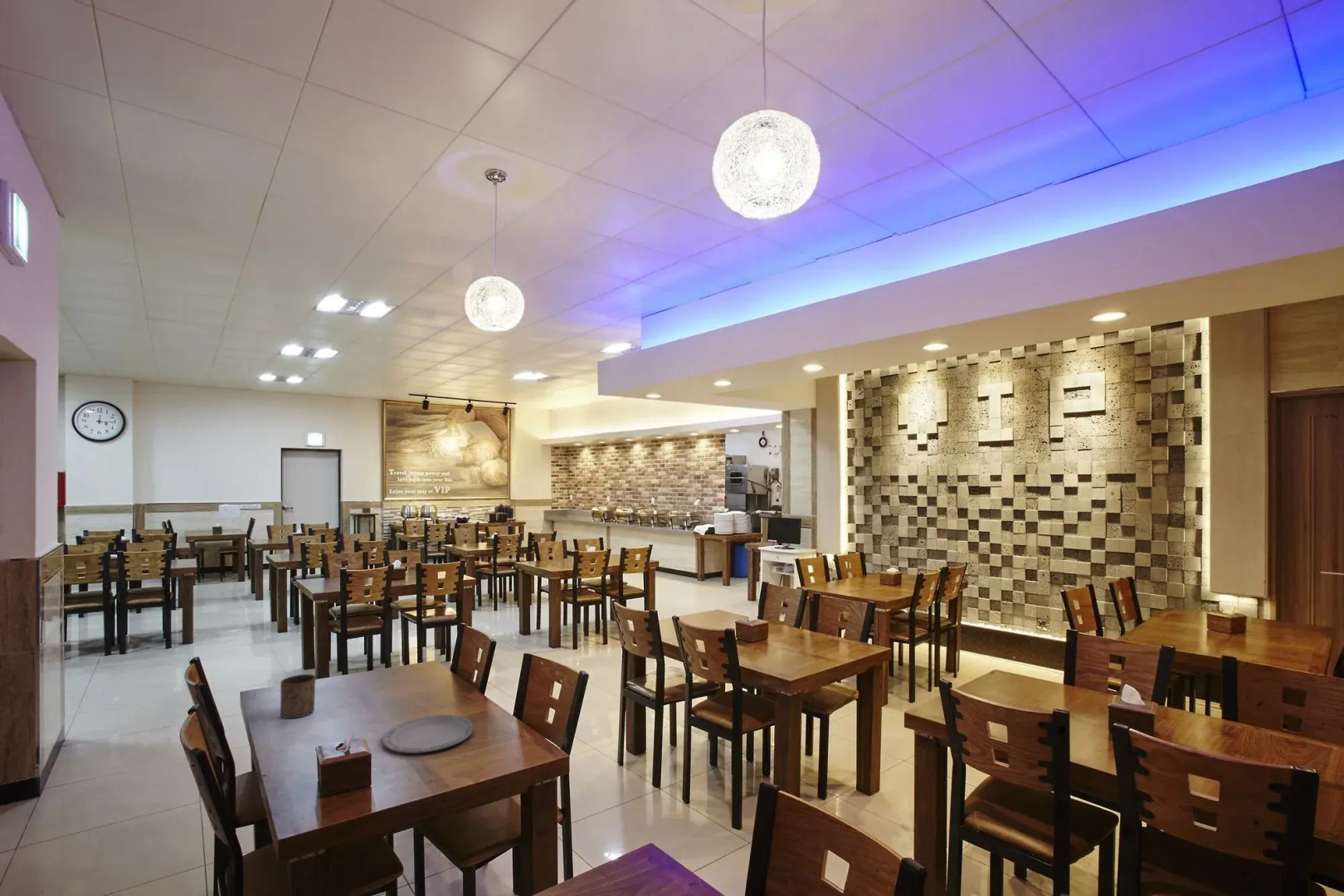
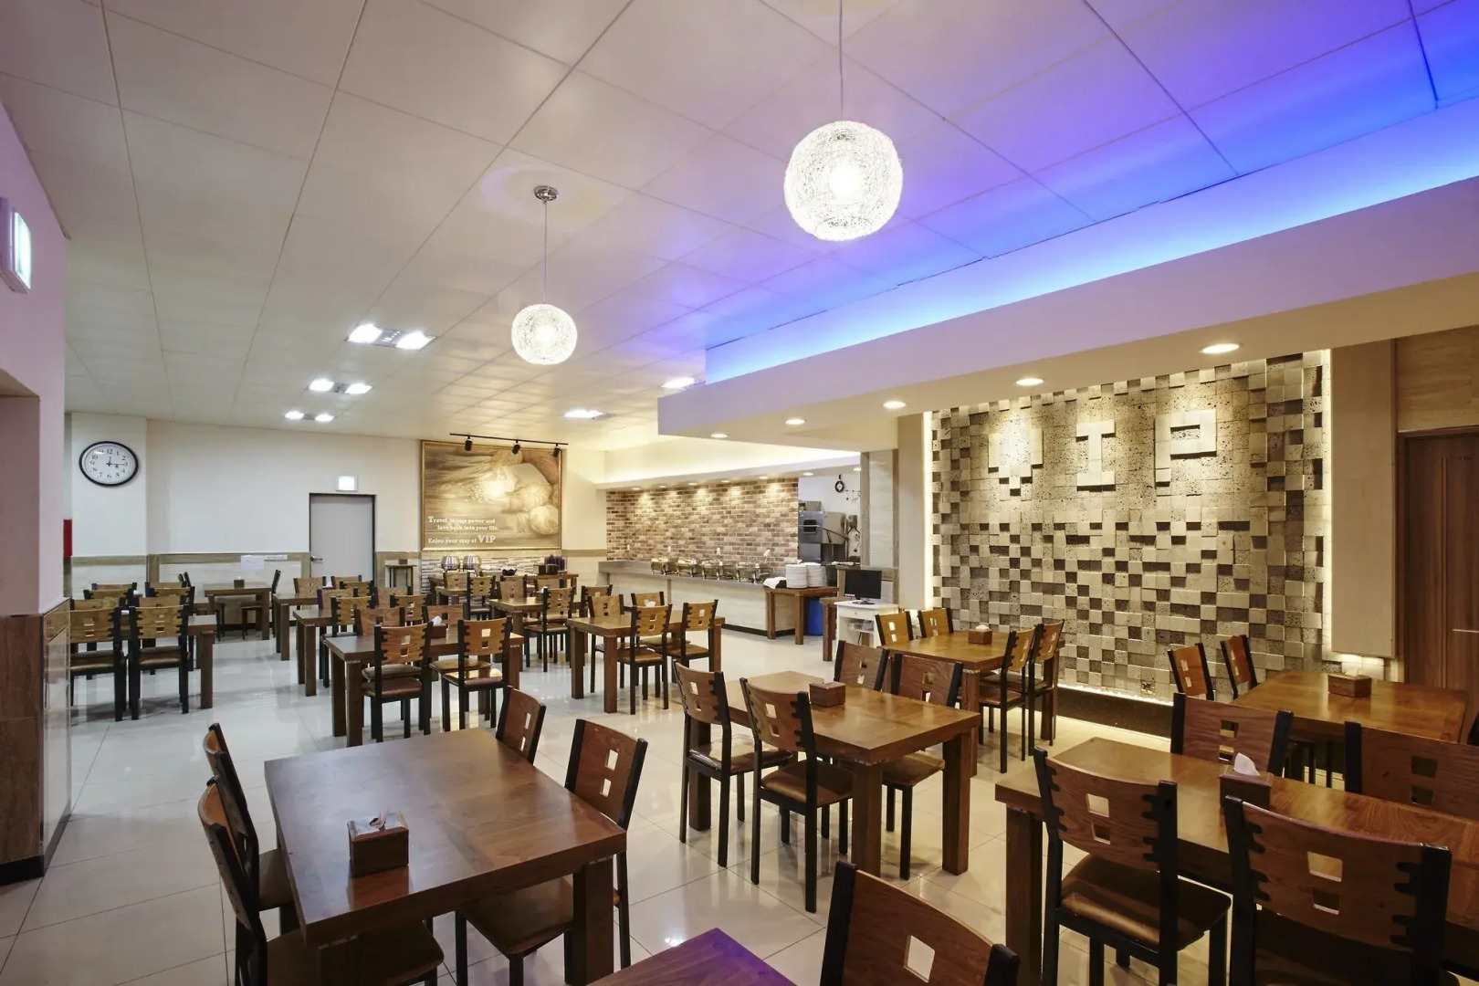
- cup (298, 696)
- plate (429, 734)
